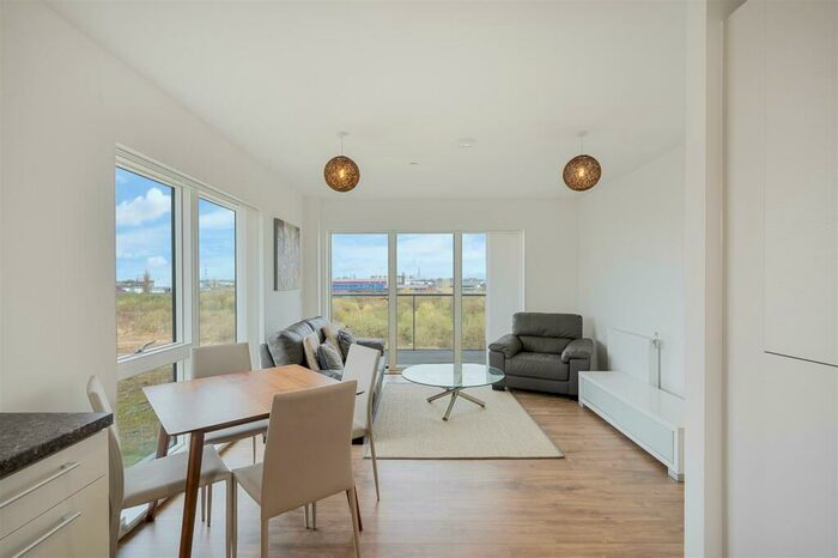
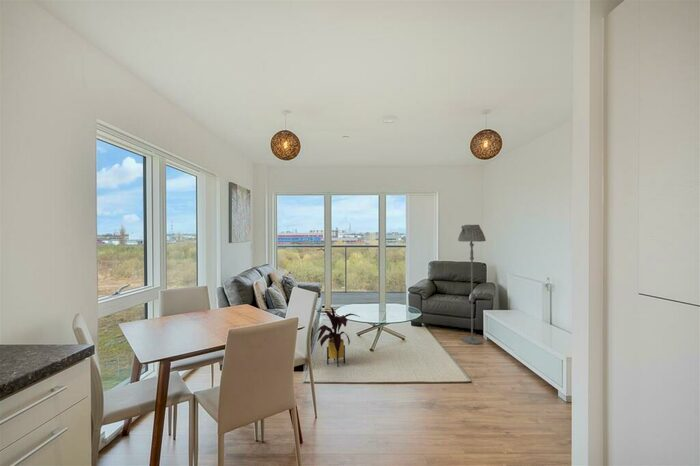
+ floor lamp (471, 282)
+ house plant (337, 336)
